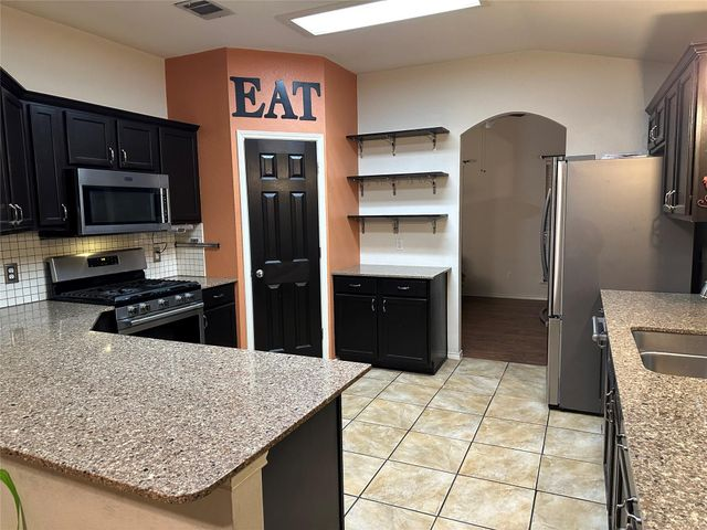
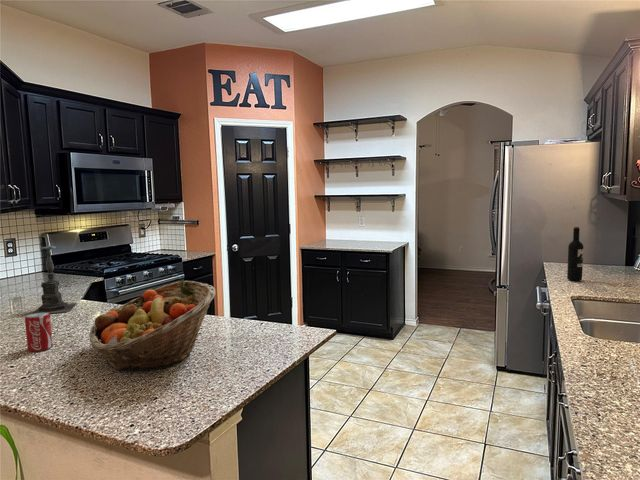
+ beverage can (38, 331)
+ candle holder (51, 273)
+ fruit basket (154, 321)
+ wine bottle (575, 253)
